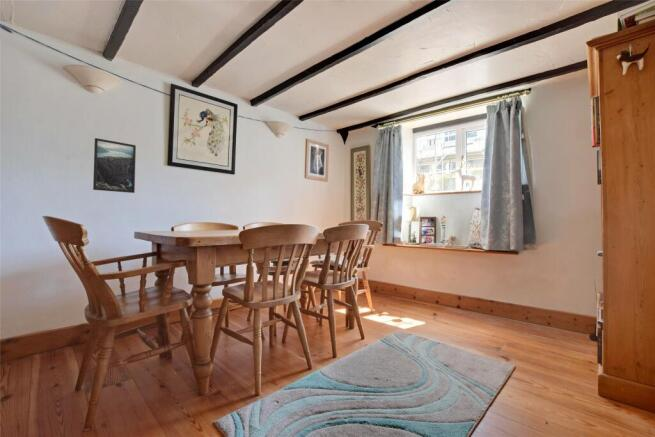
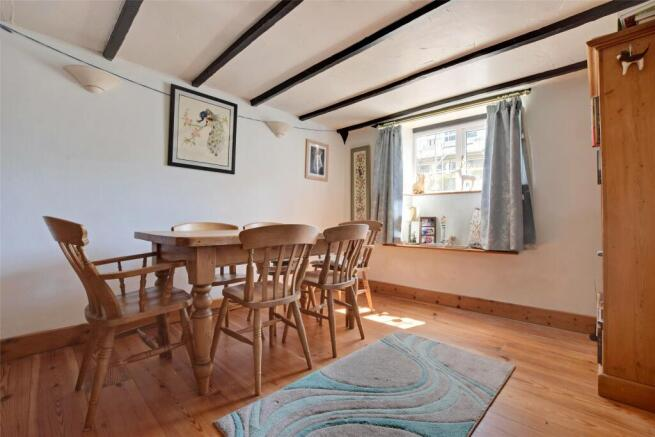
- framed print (115, 166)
